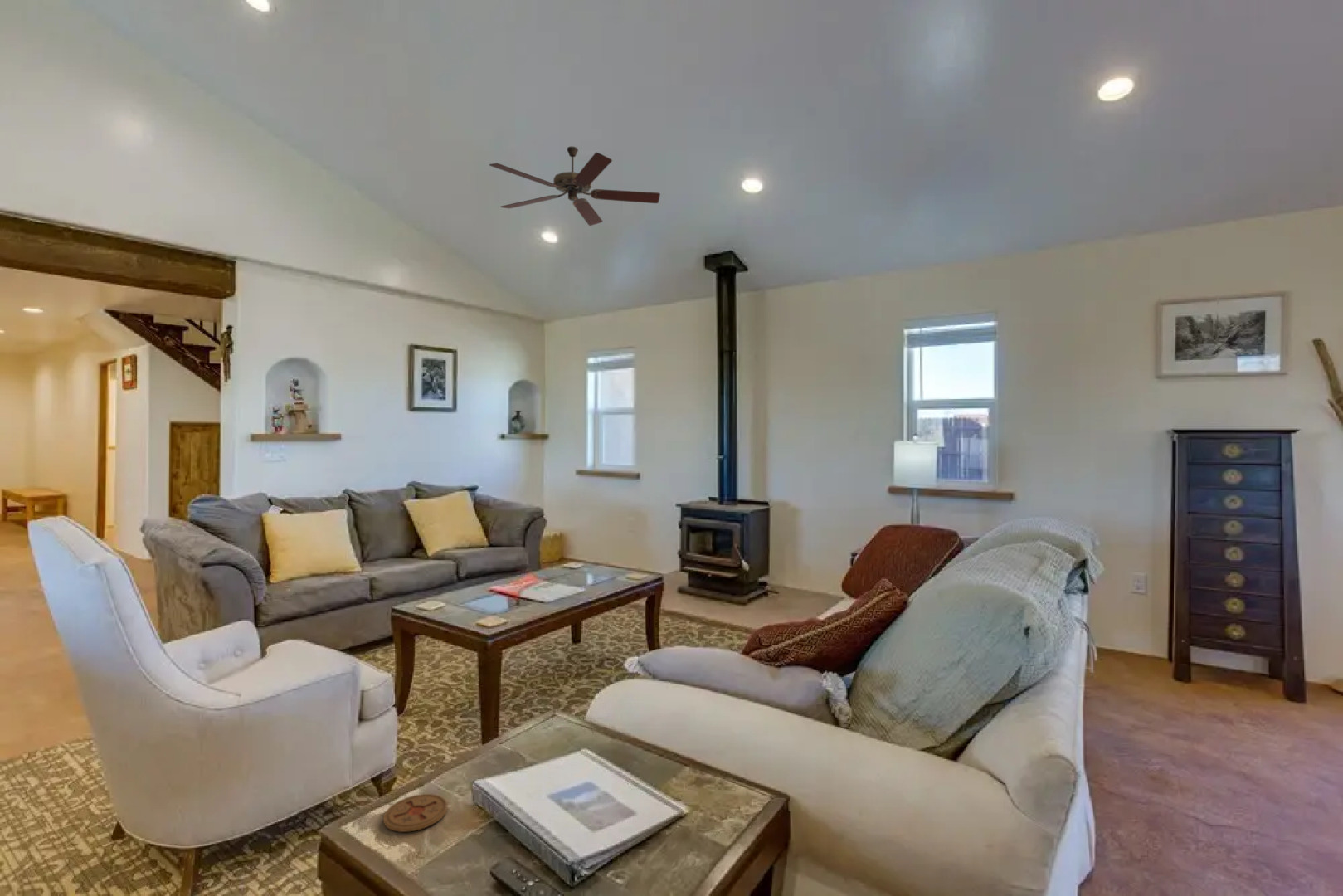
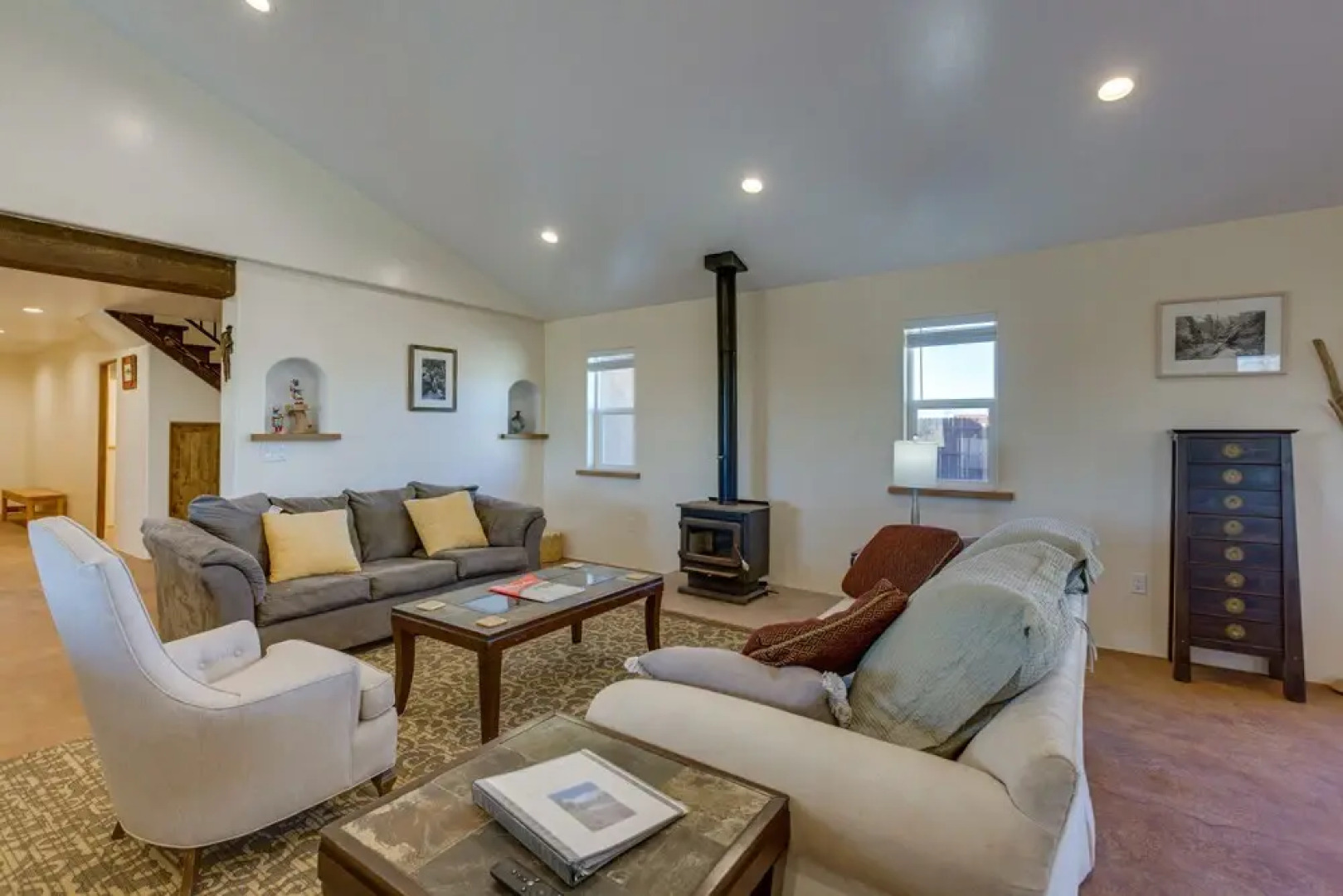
- ceiling fan (578, 175)
- coaster (416, 811)
